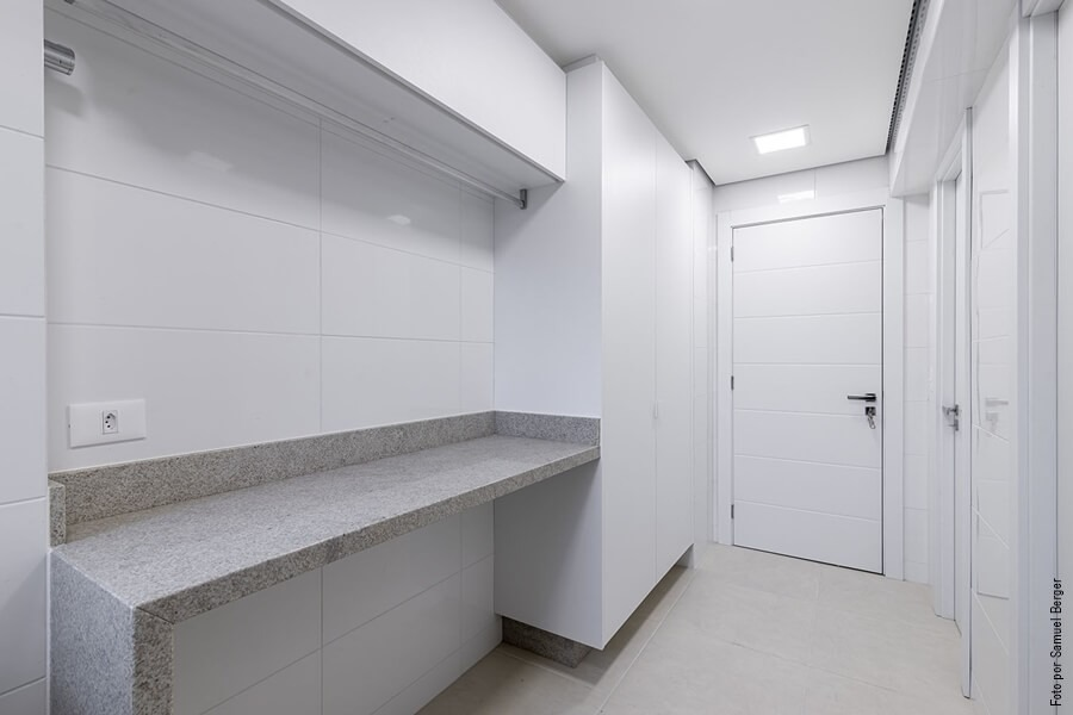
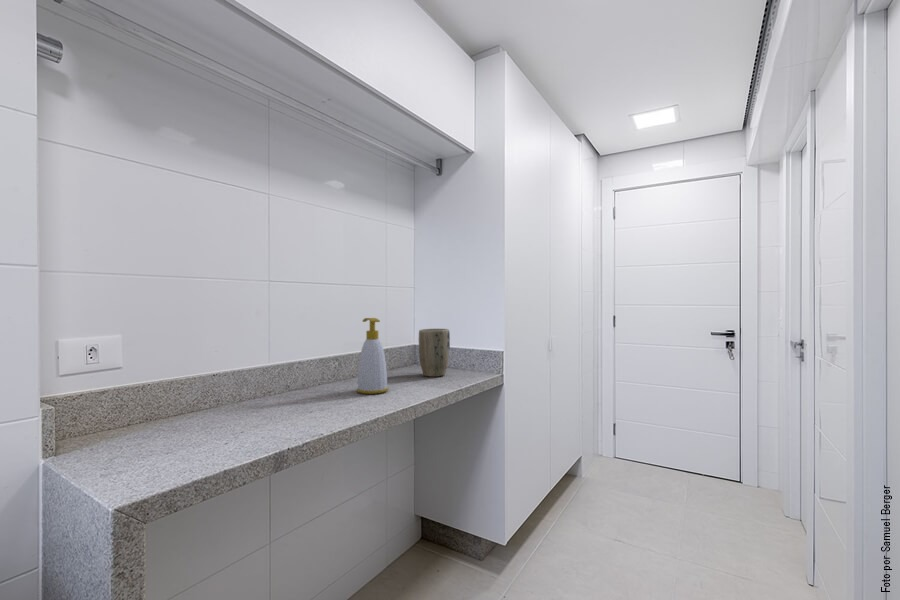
+ soap bottle (372, 354)
+ plant pot (434, 352)
